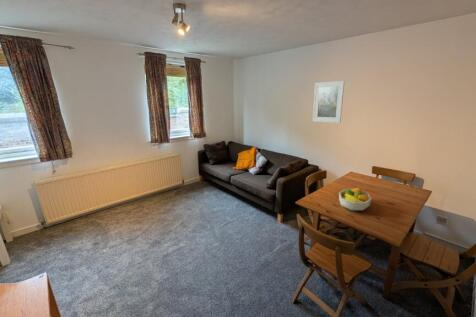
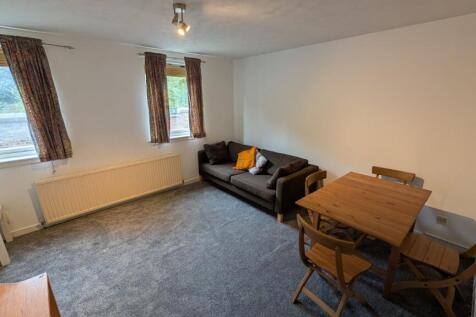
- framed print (327, 102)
- fruit bowl (354, 198)
